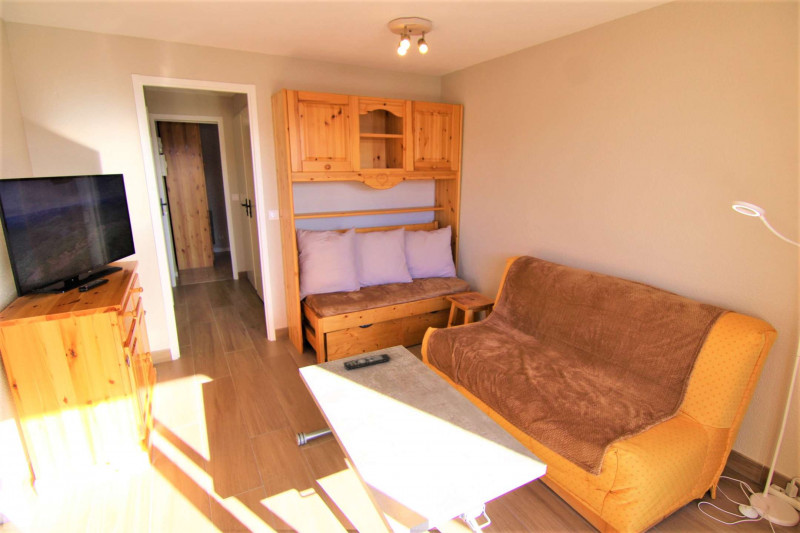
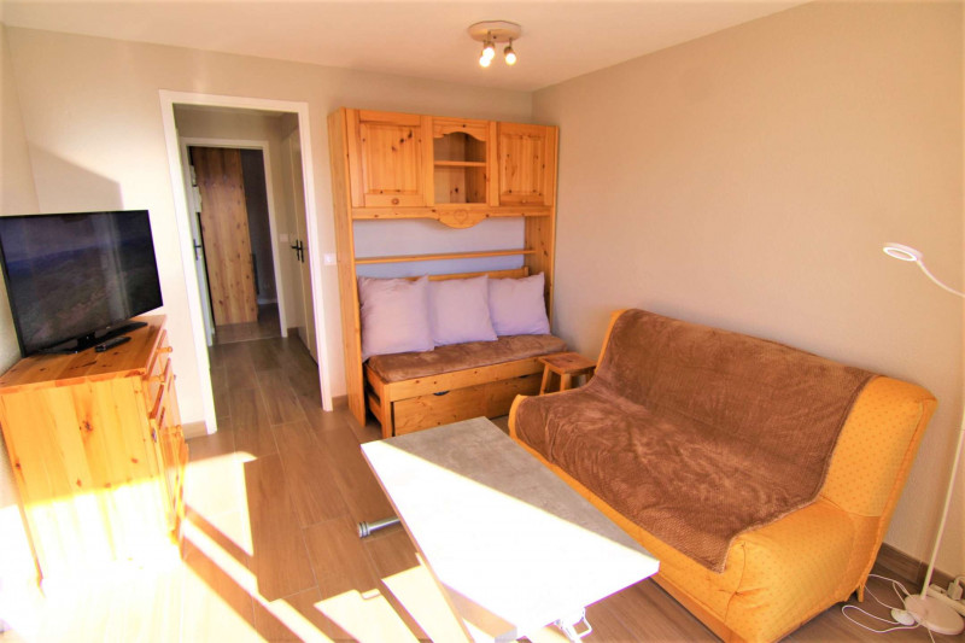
- remote control (367, 361)
